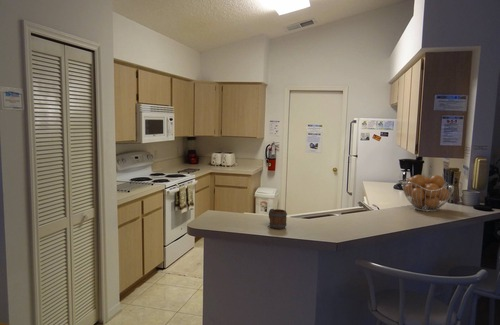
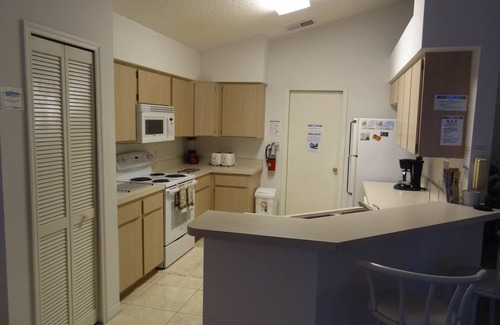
- mug (275, 217)
- fruit basket (426, 192)
